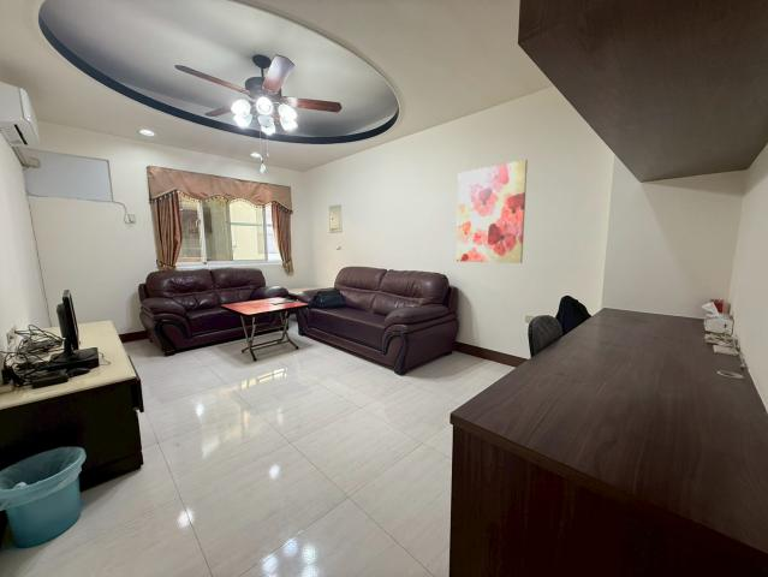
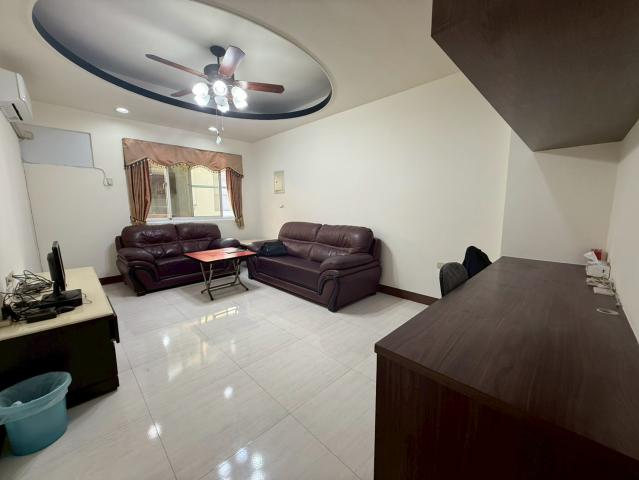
- wall art (488, 215)
